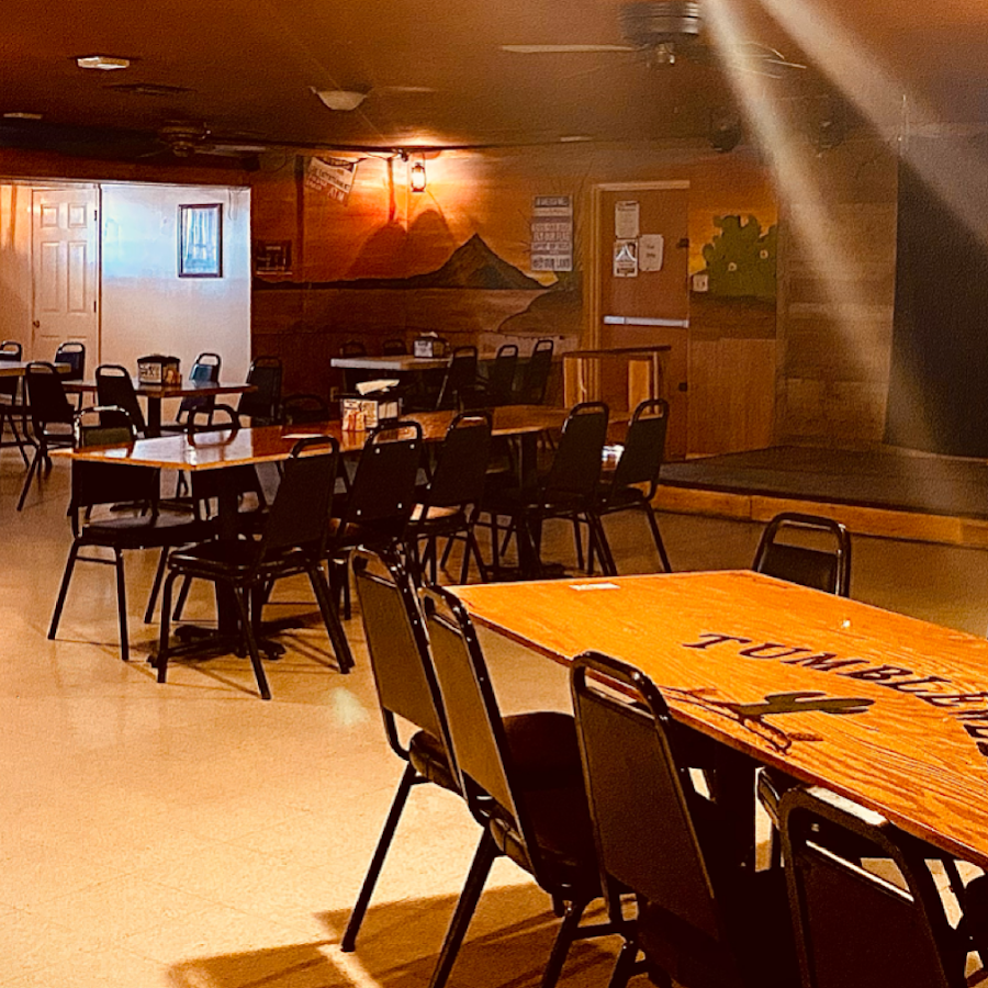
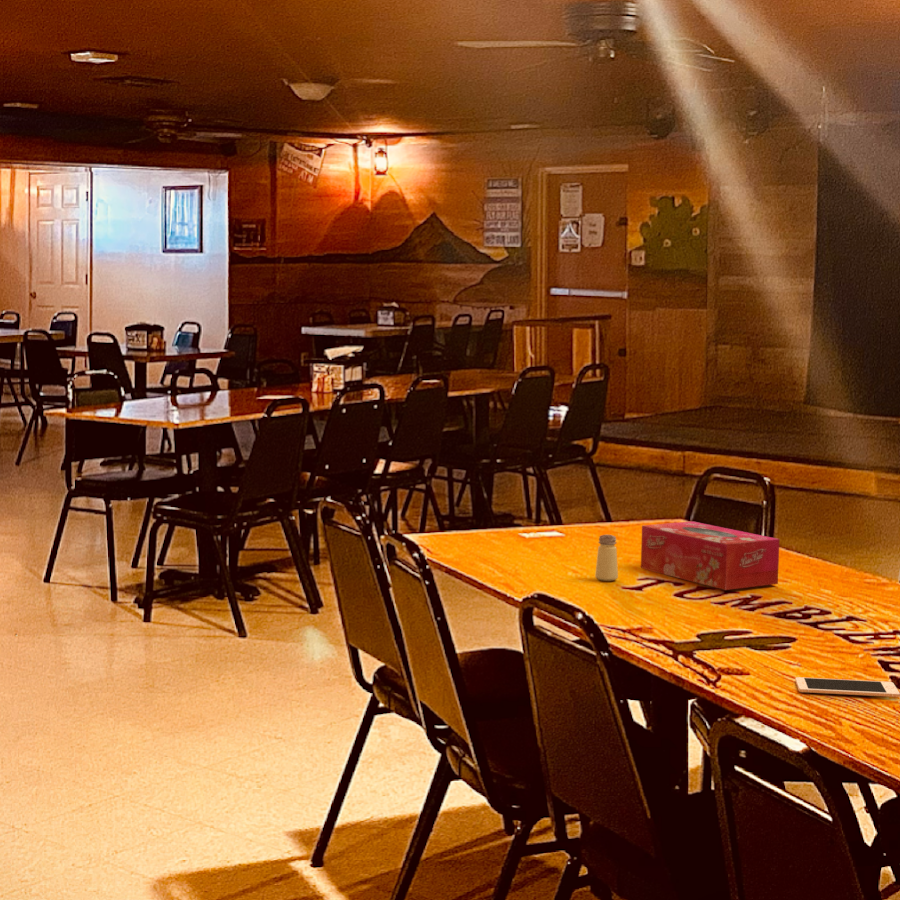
+ saltshaker (607, 557)
+ cell phone (846, 687)
+ tissue box (708, 554)
